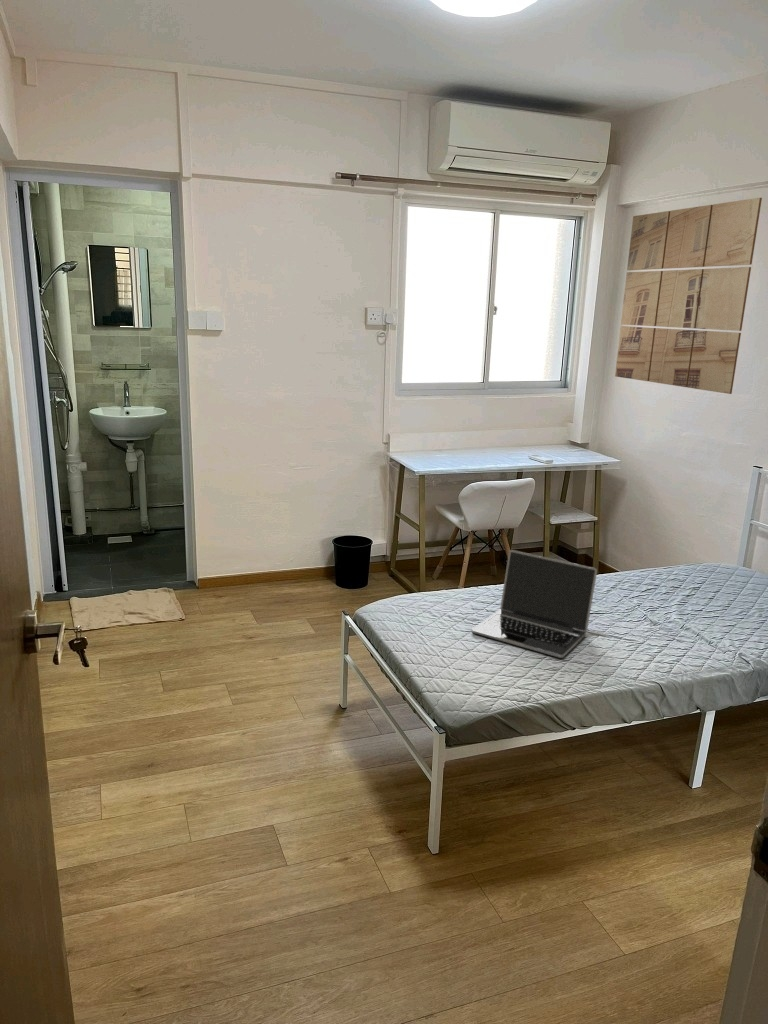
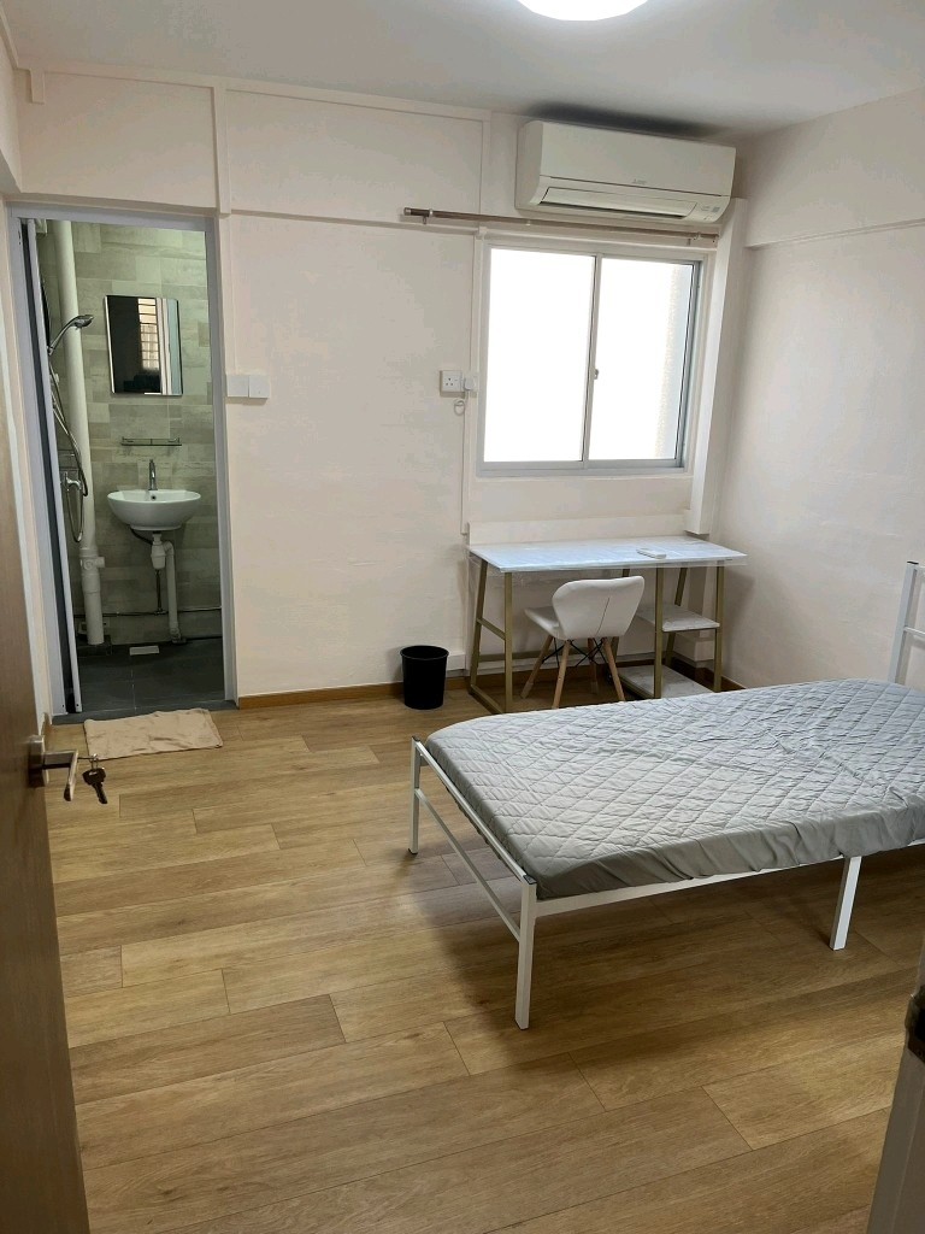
- wall art (679, 298)
- laptop (534, 600)
